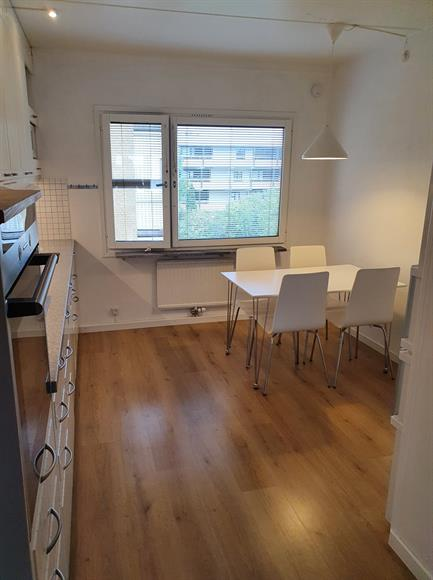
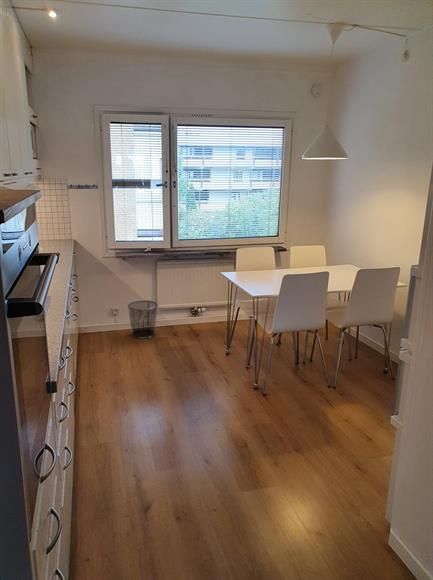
+ waste bin (143, 319)
